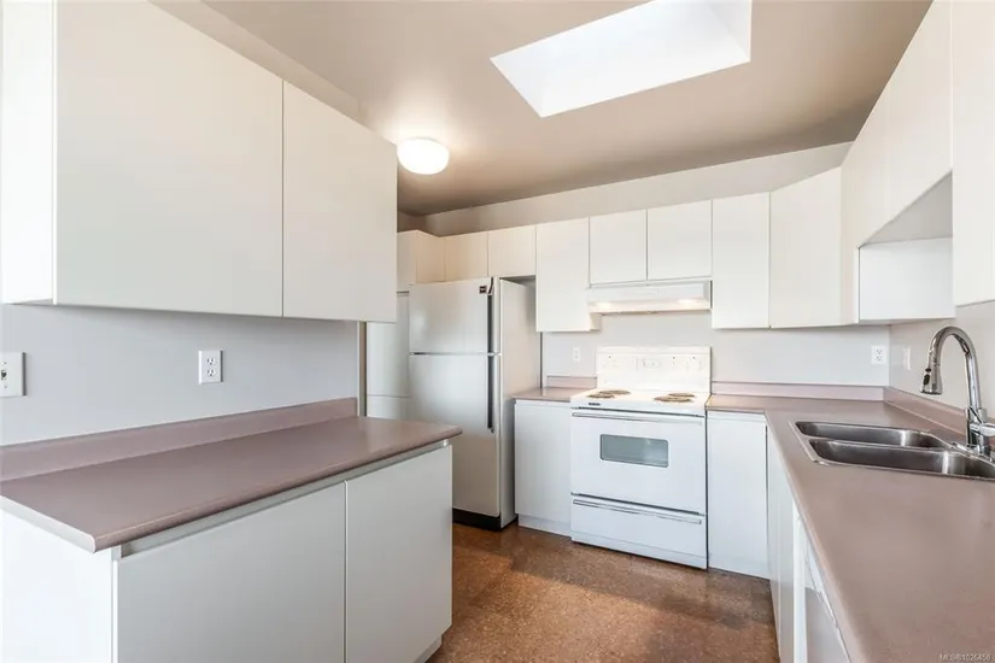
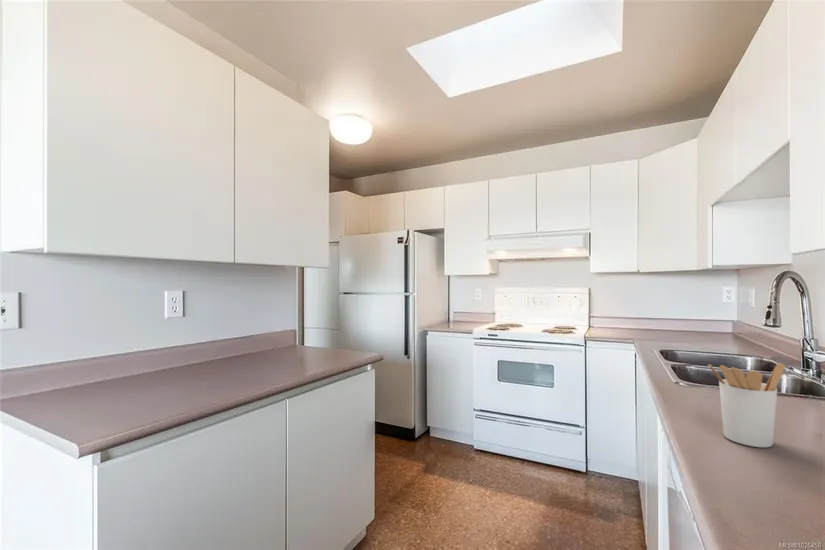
+ utensil holder (745, 401)
